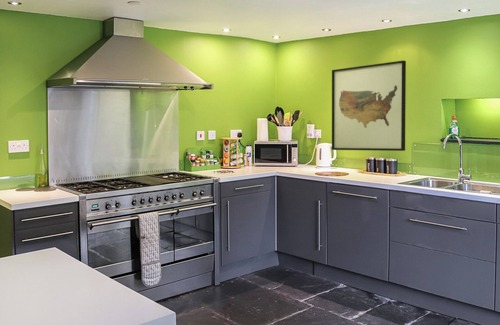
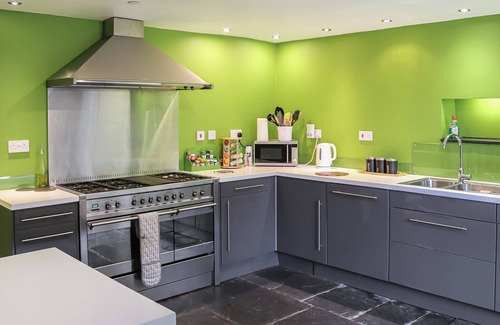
- wall art (366, 108)
